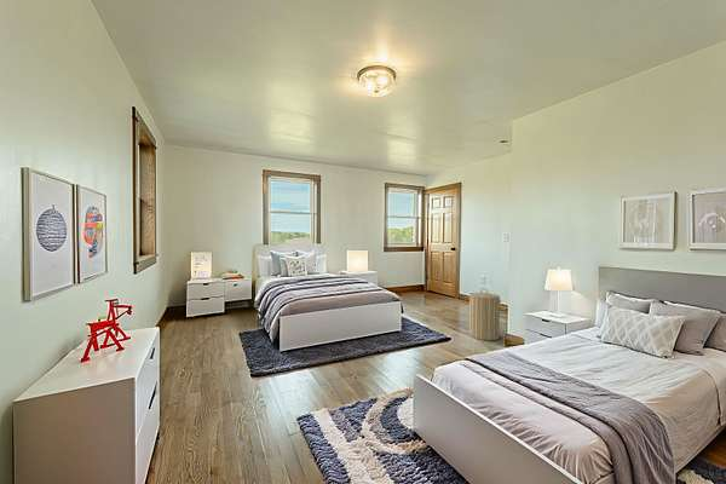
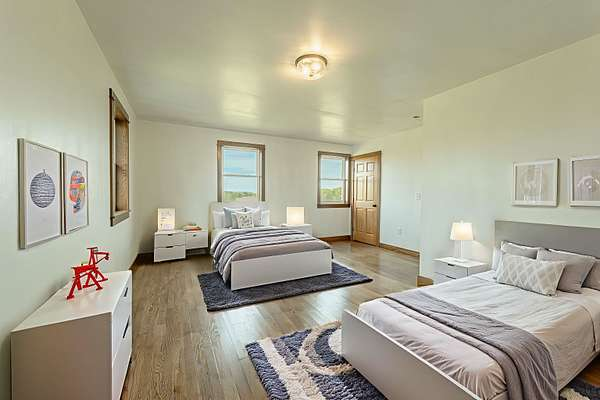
- laundry hamper (484, 312)
